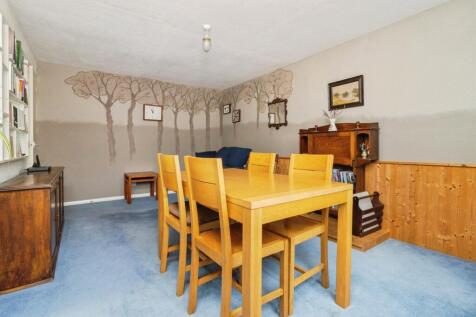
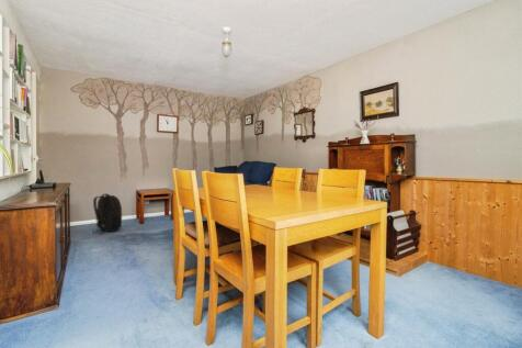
+ backpack (106, 212)
